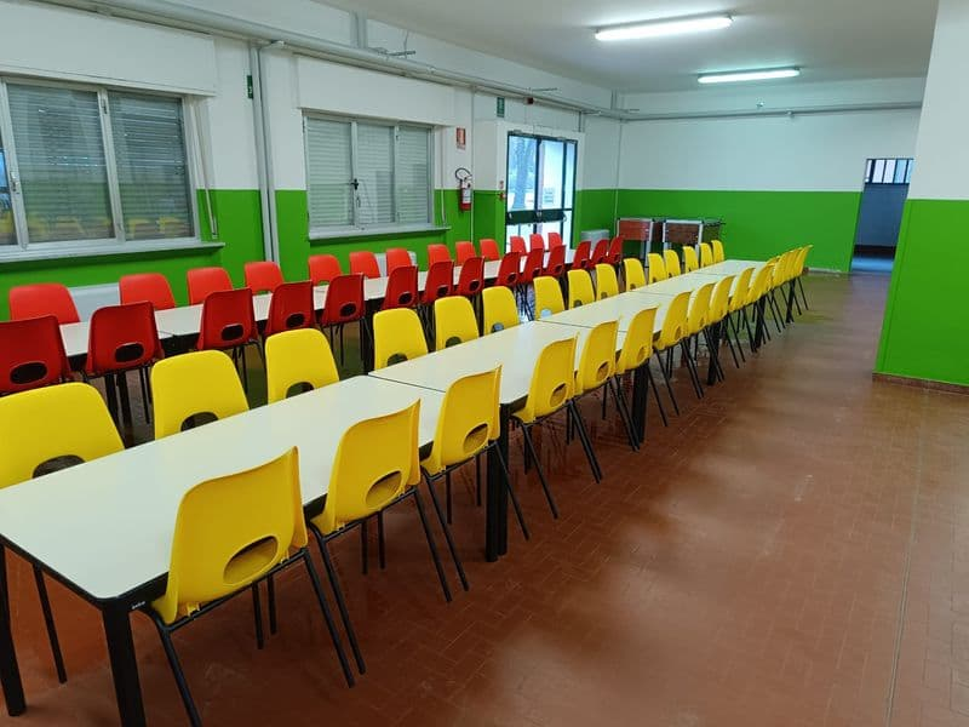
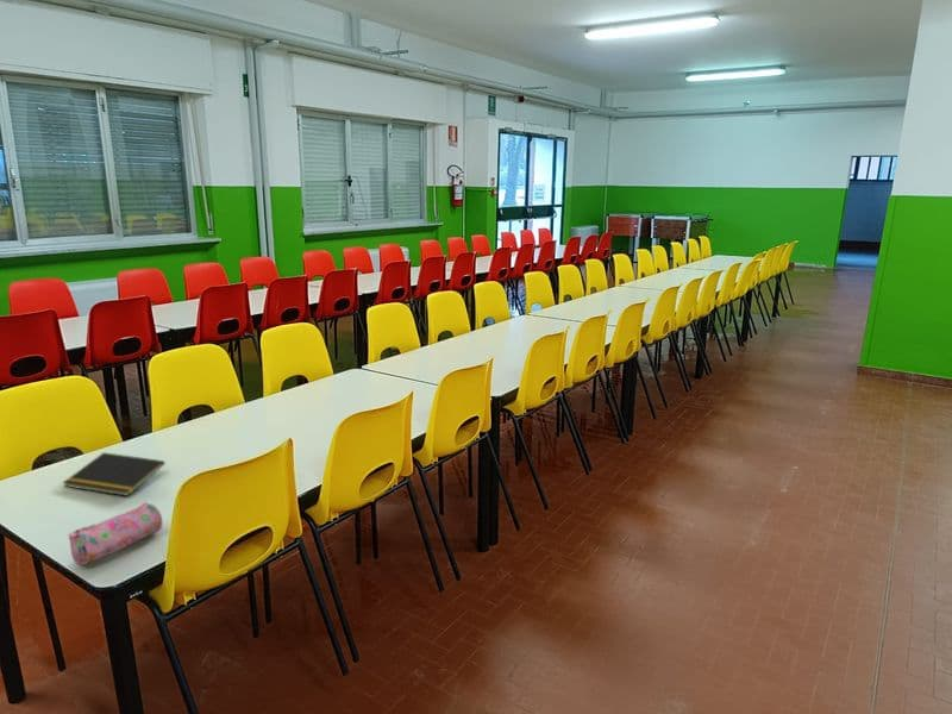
+ pencil case (115, 531)
+ notepad (114, 472)
